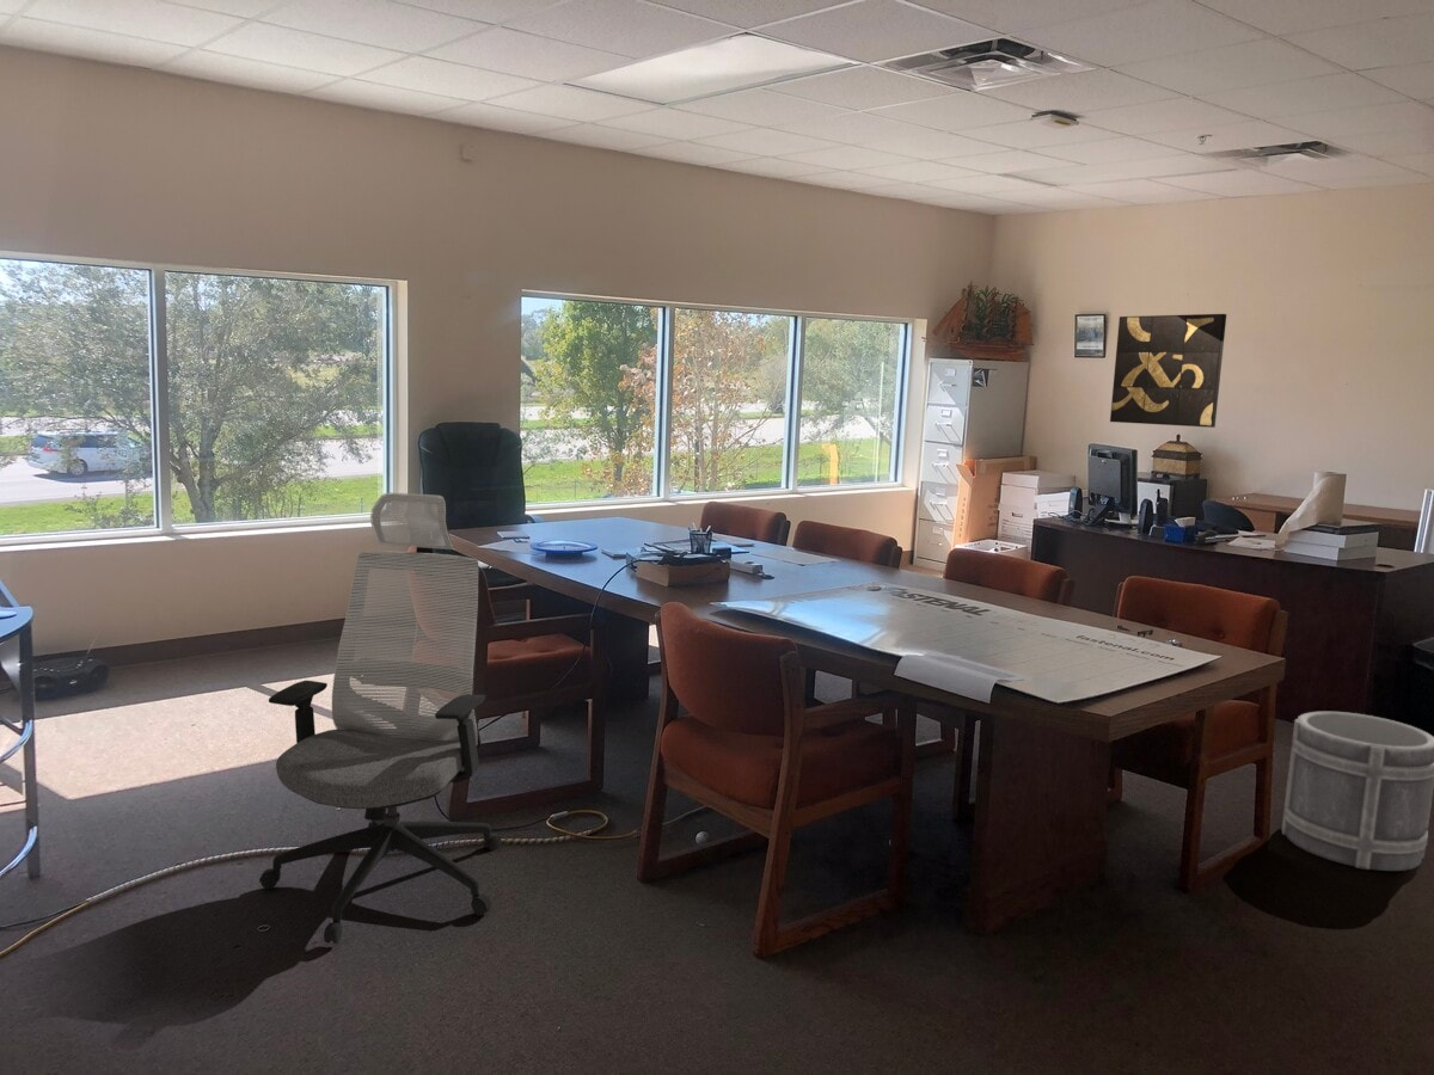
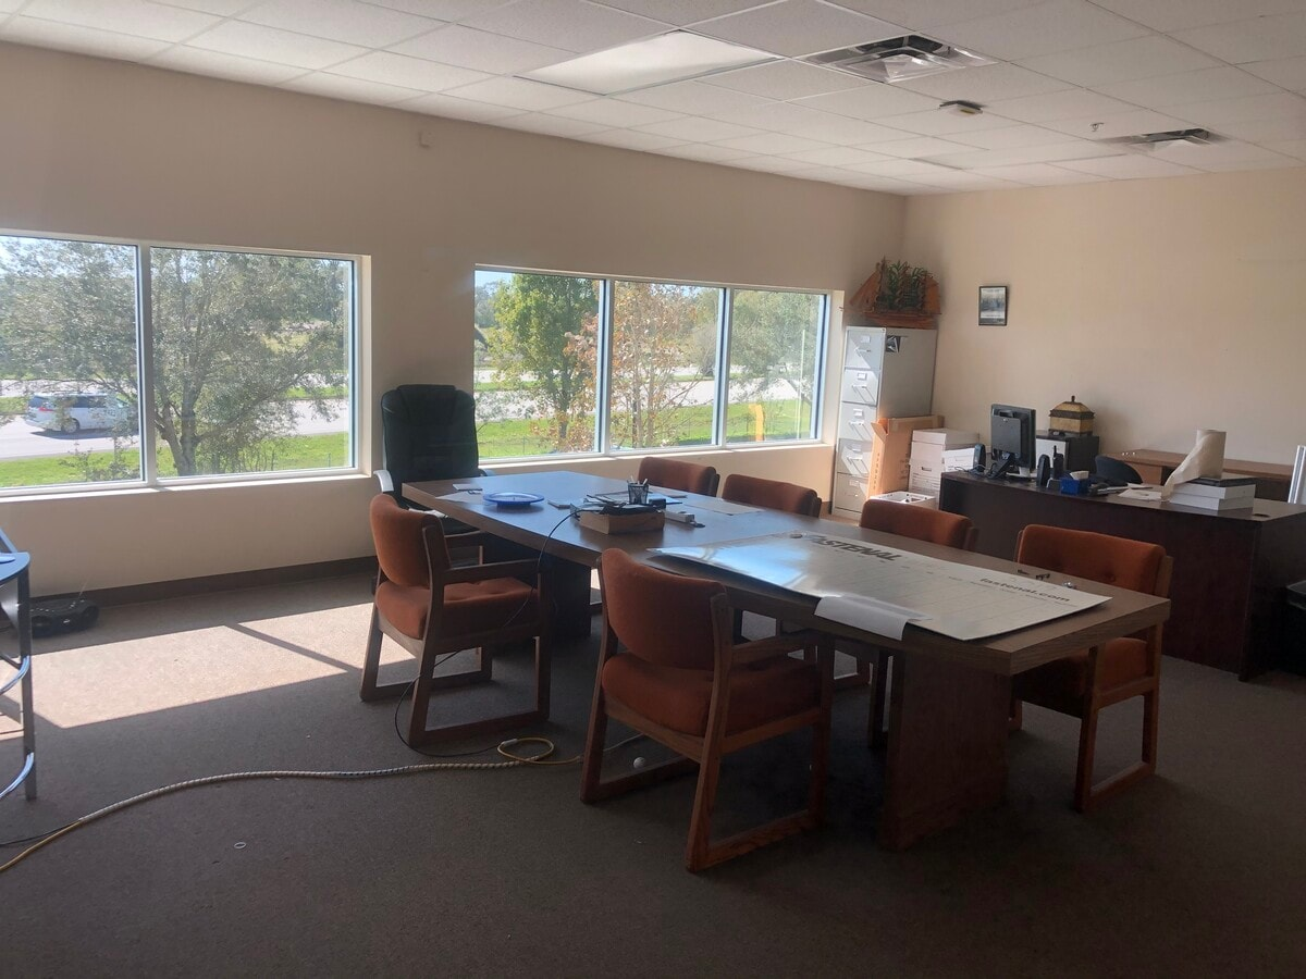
- wall art (1165, 370)
- office chair (386, 698)
- bucket (1358, 786)
